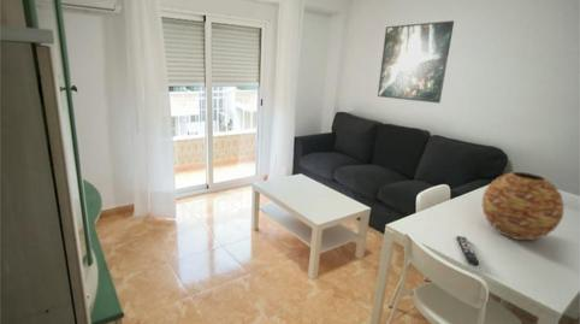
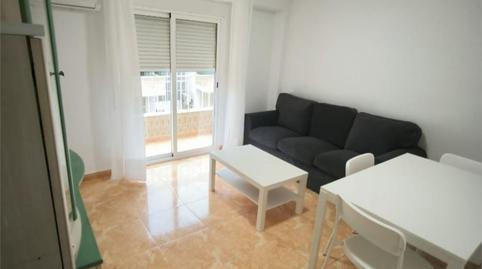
- remote control (467, 249)
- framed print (412, 63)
- vase (520, 205)
